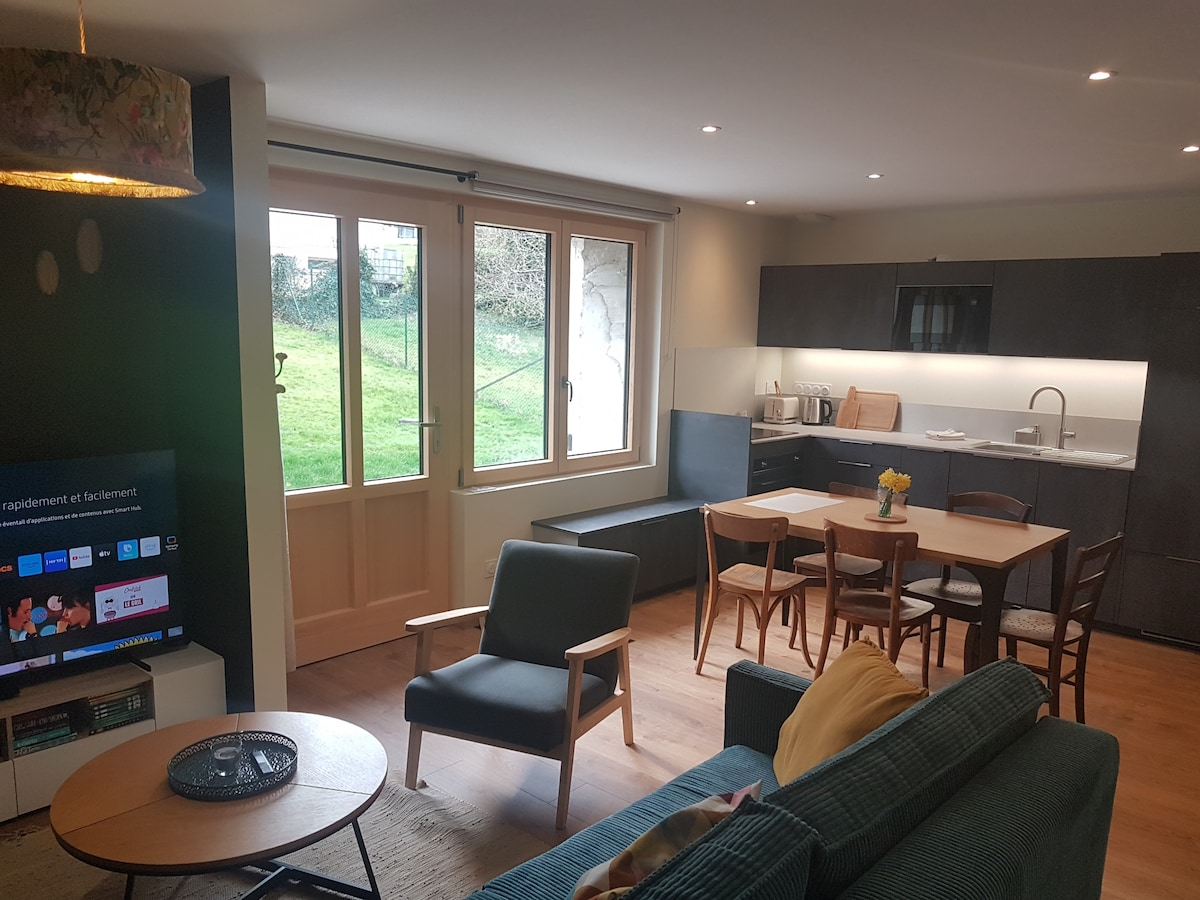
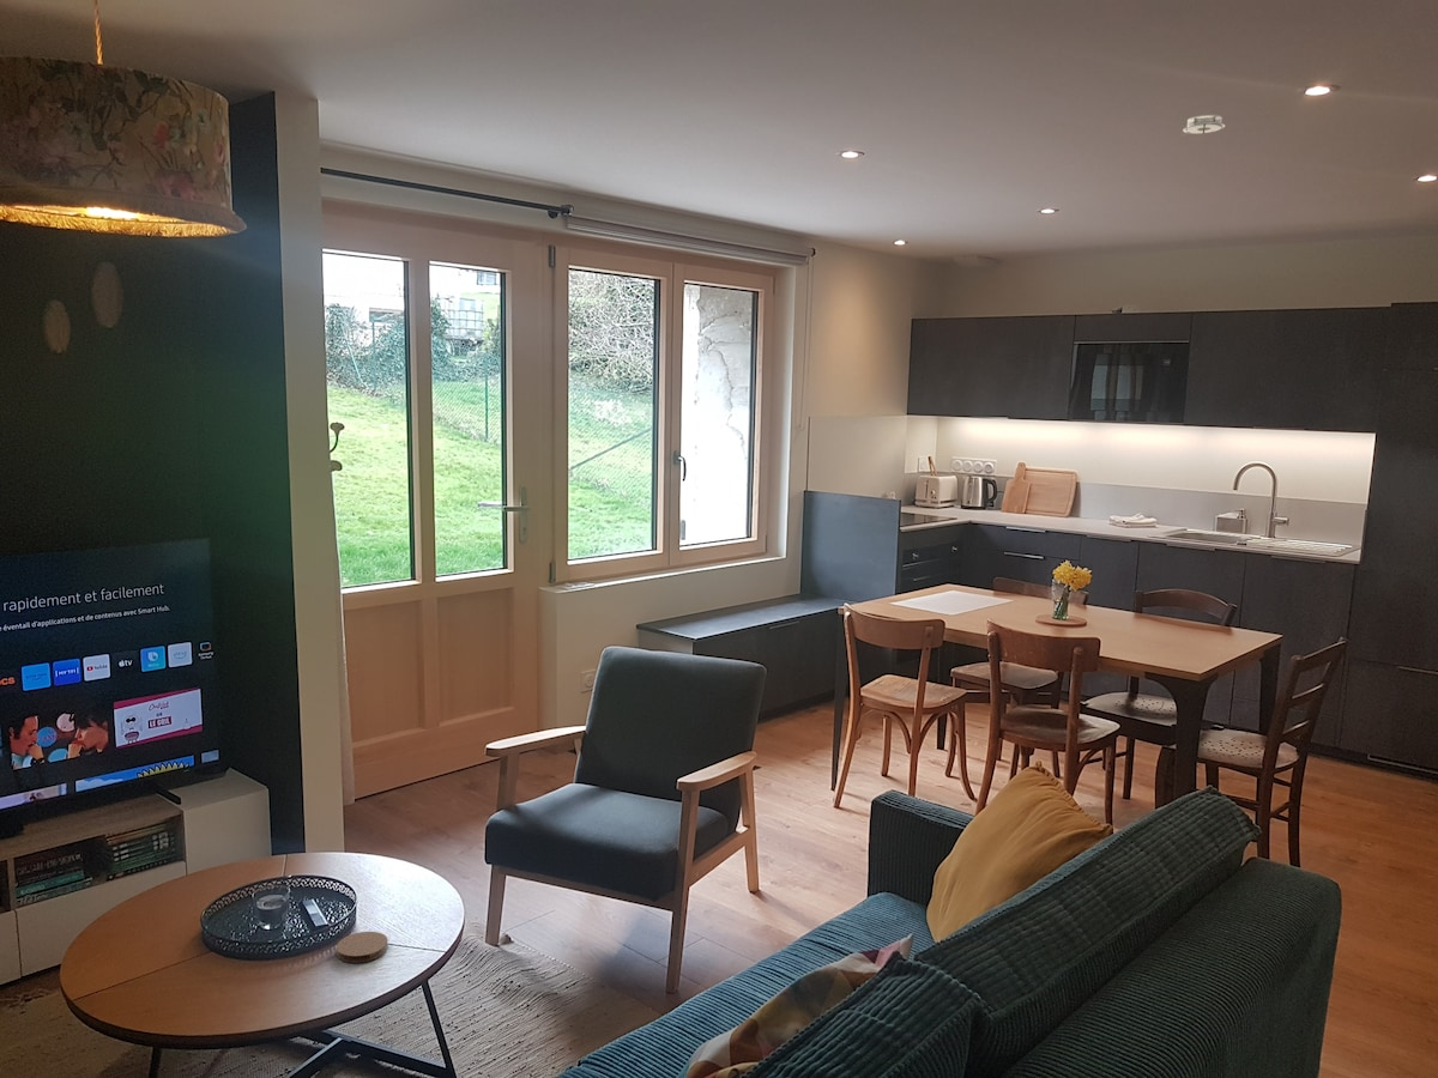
+ smoke detector (1202, 125)
+ coaster (362, 946)
